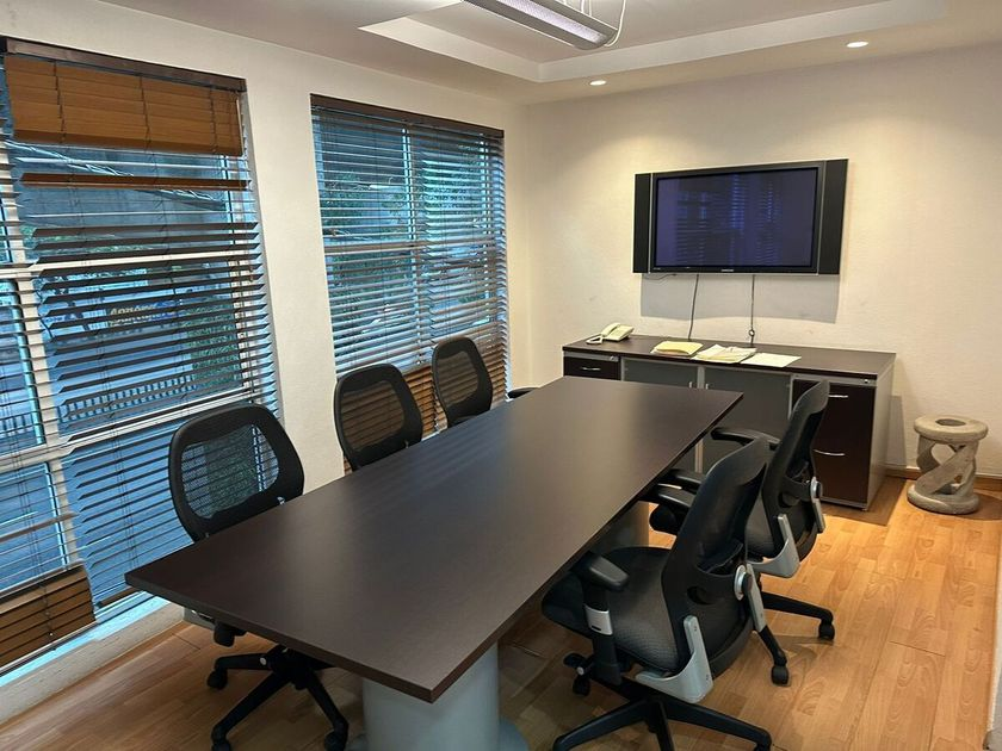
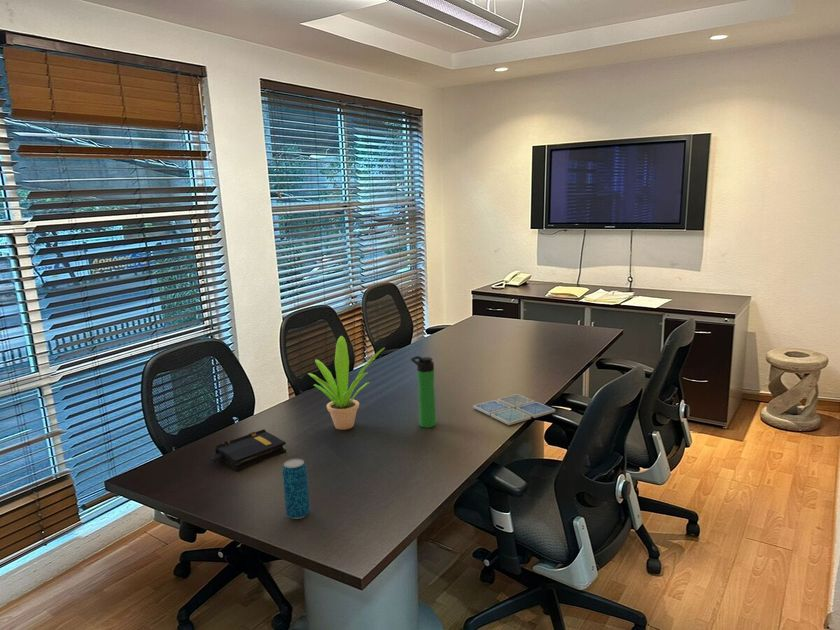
+ beverage can (296, 488)
+ drink coaster (513, 408)
+ potted plant (341, 387)
+ bottle (424, 391)
+ book (245, 449)
